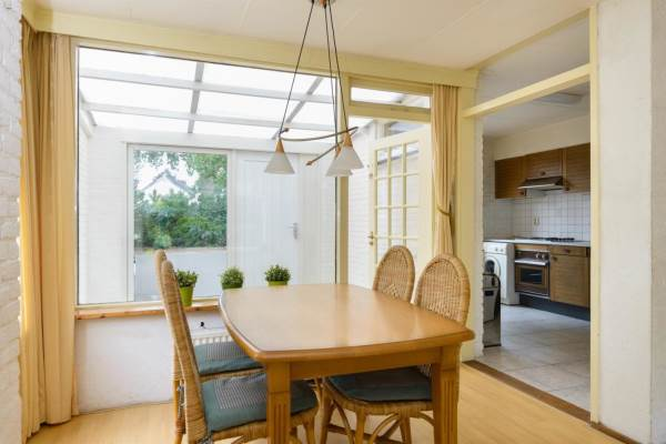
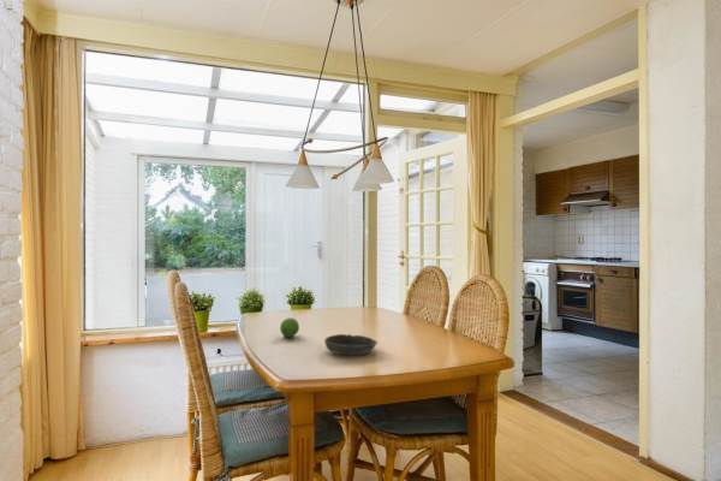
+ fruit (290, 327)
+ bowl (351, 344)
